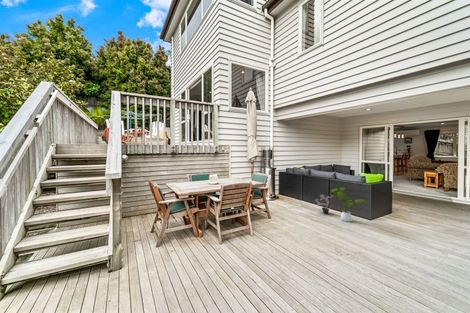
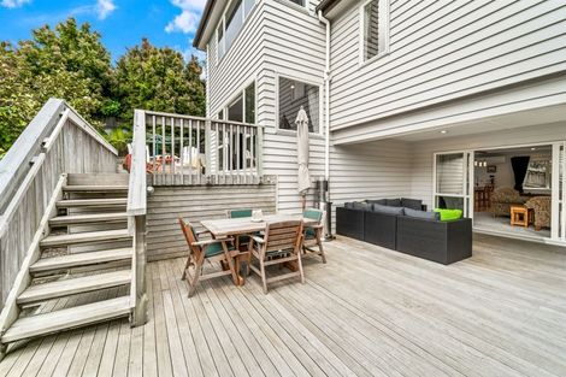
- house plant (345, 204)
- potted plant (322, 203)
